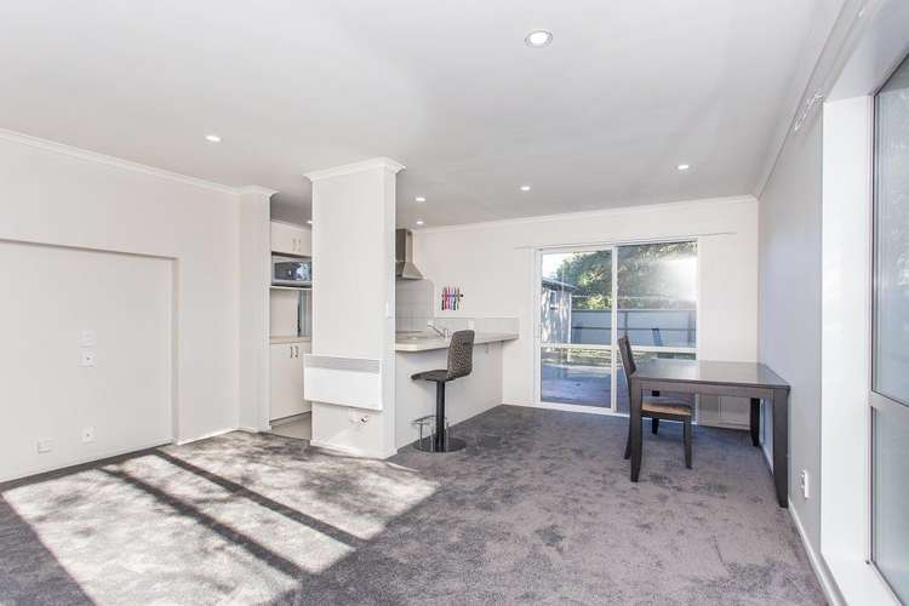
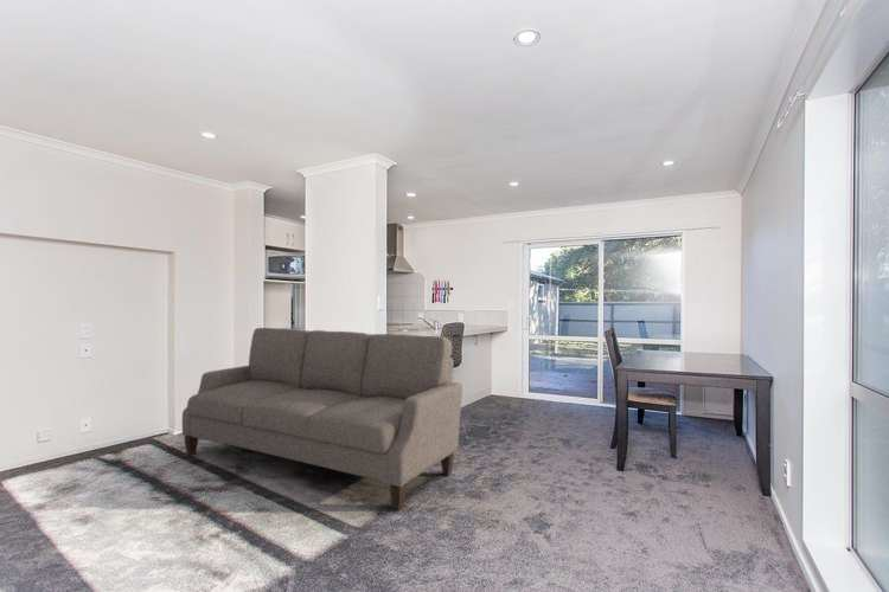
+ sofa (316, 397)
